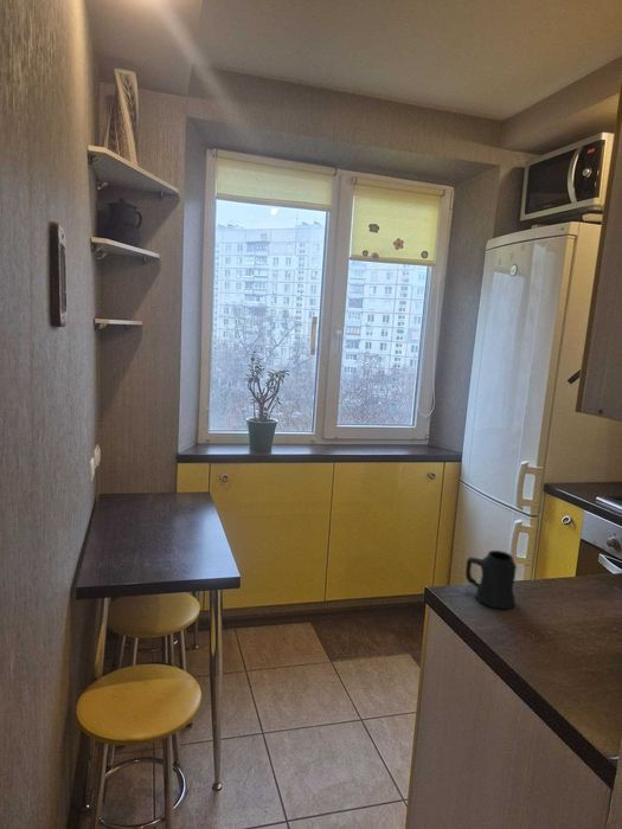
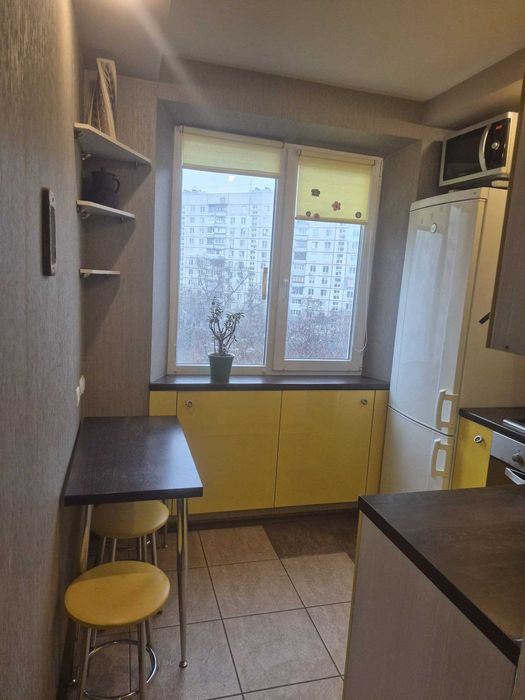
- mug (490, 576)
